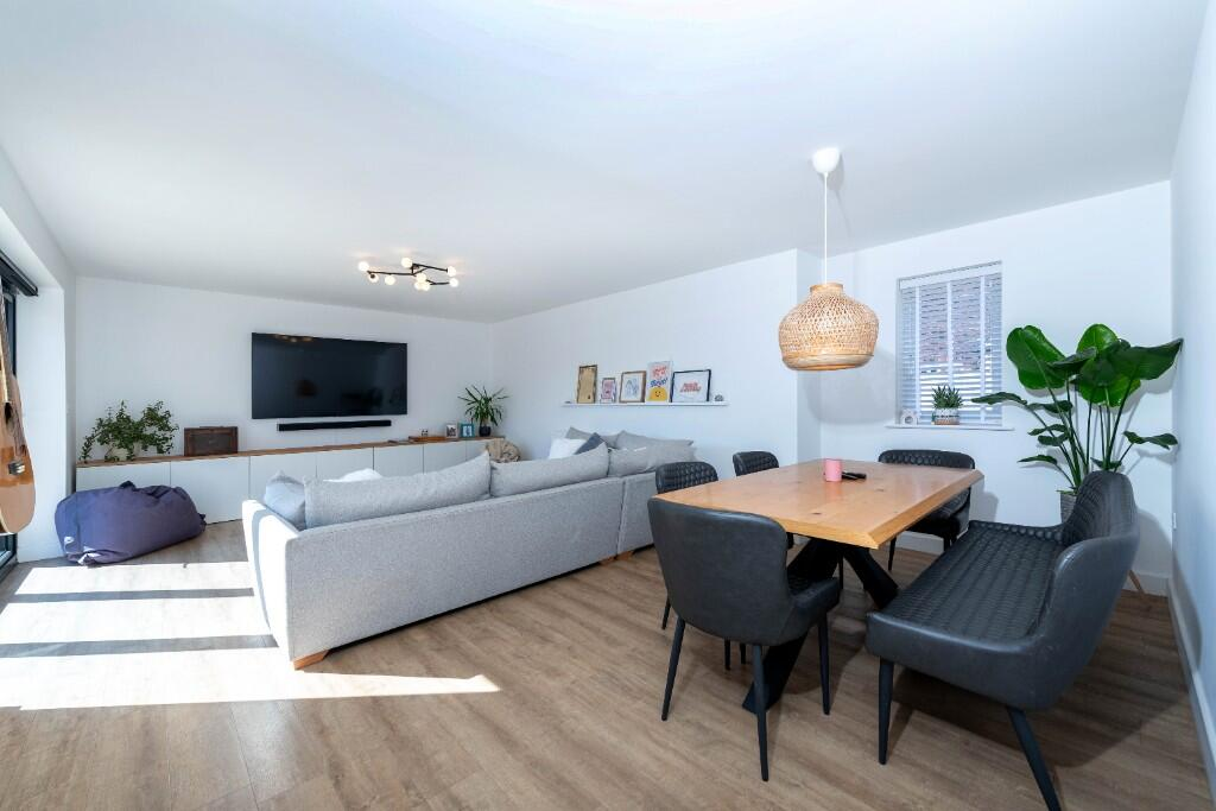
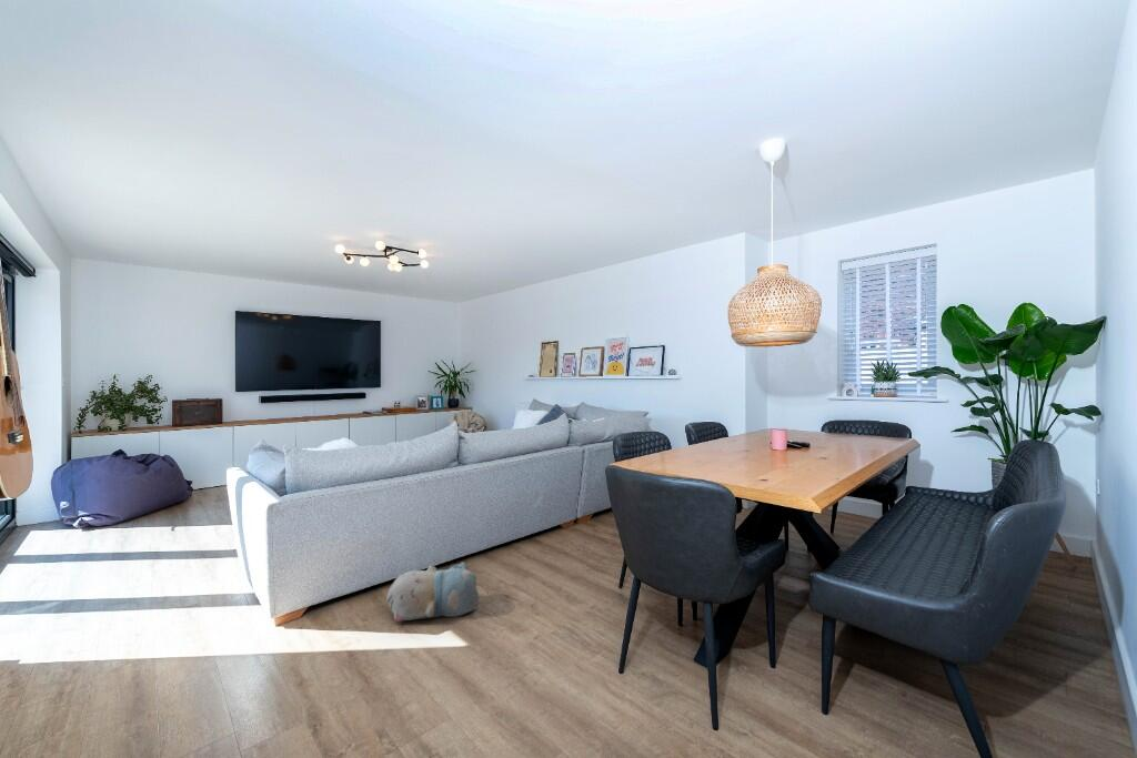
+ plush toy (433, 590)
